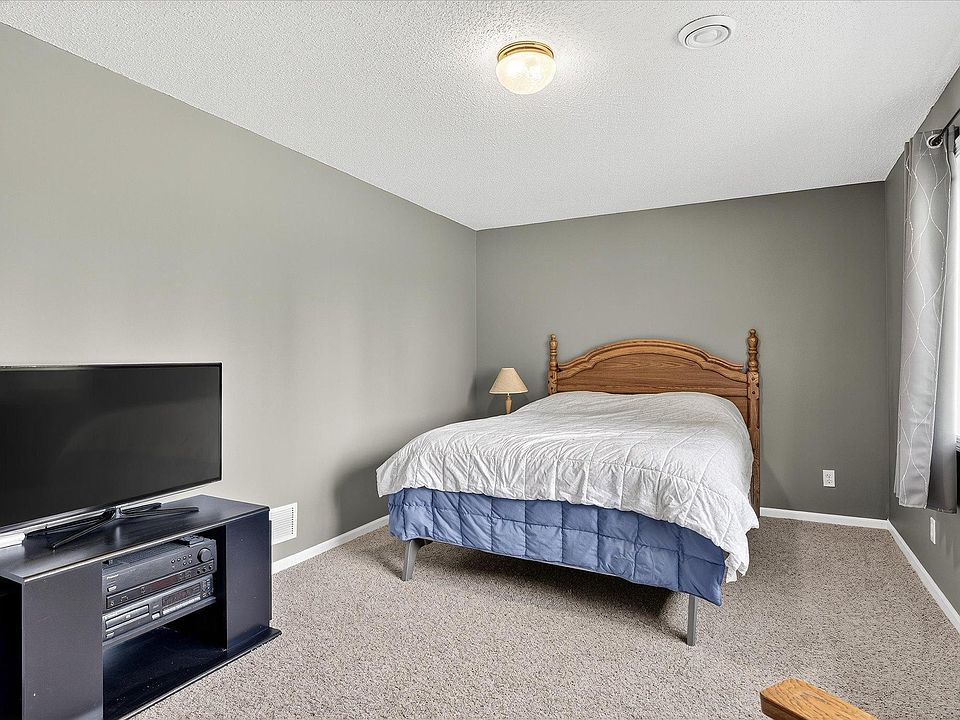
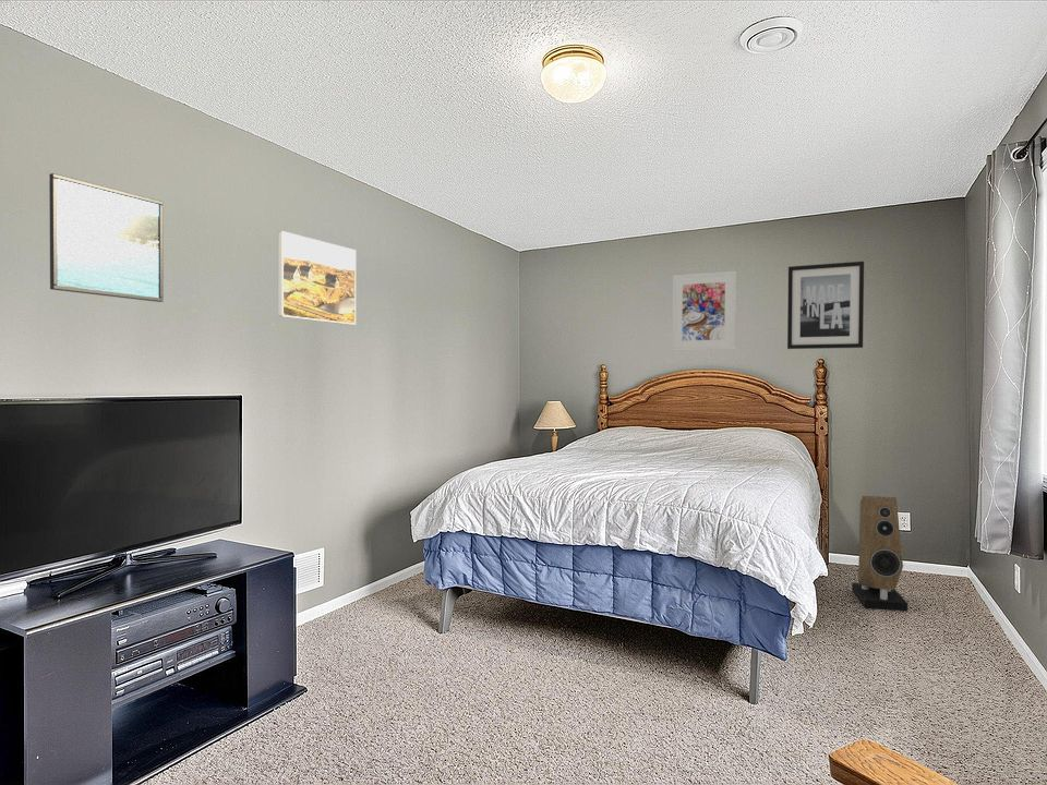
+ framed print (703, 312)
+ speaker (879, 548)
+ wall art (825, 305)
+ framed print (110, 242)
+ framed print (318, 280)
